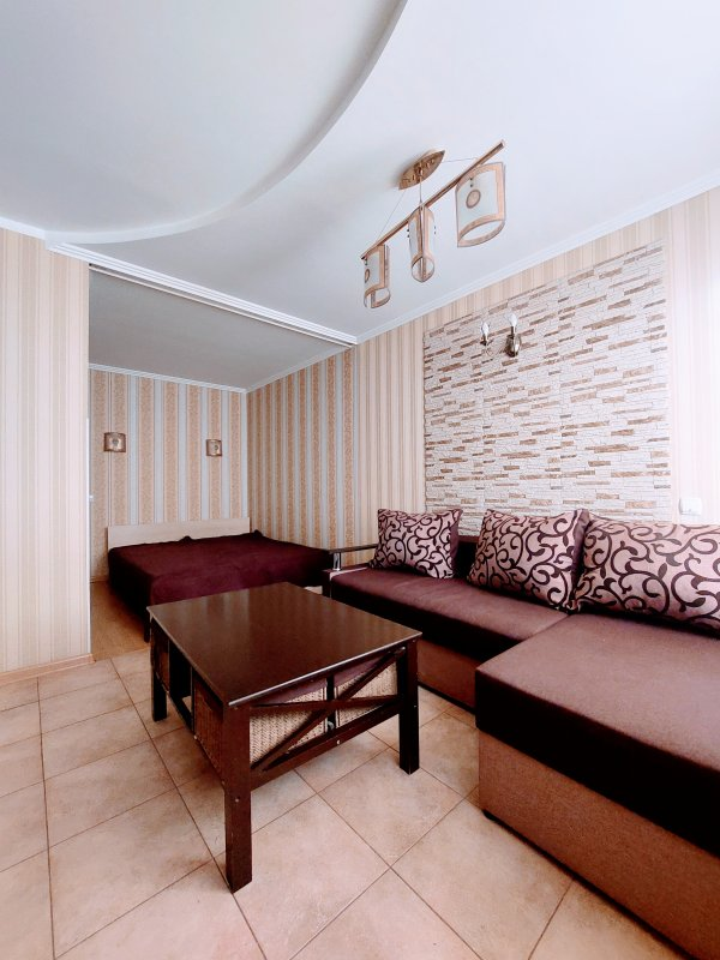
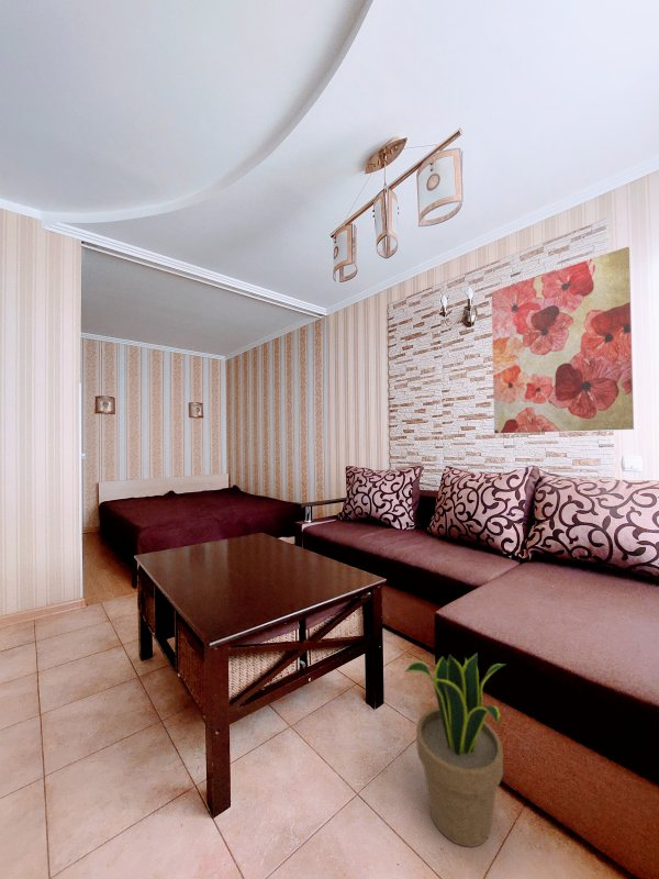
+ potted plant (459, 738)
+ wall art (554, 352)
